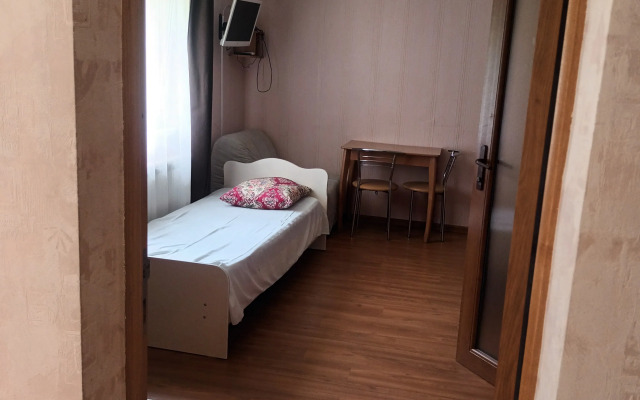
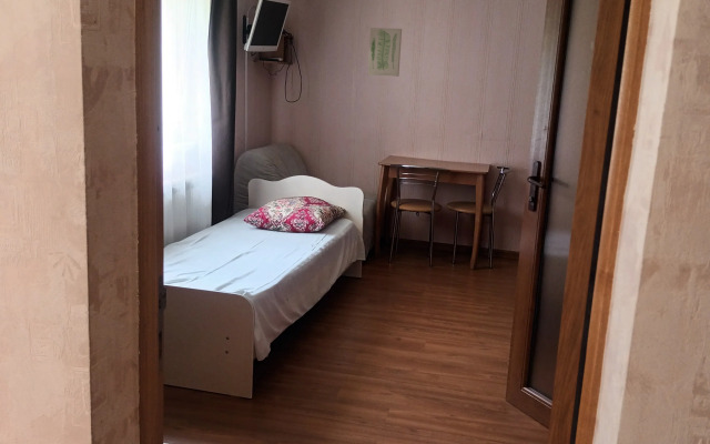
+ wall art (384, 52)
